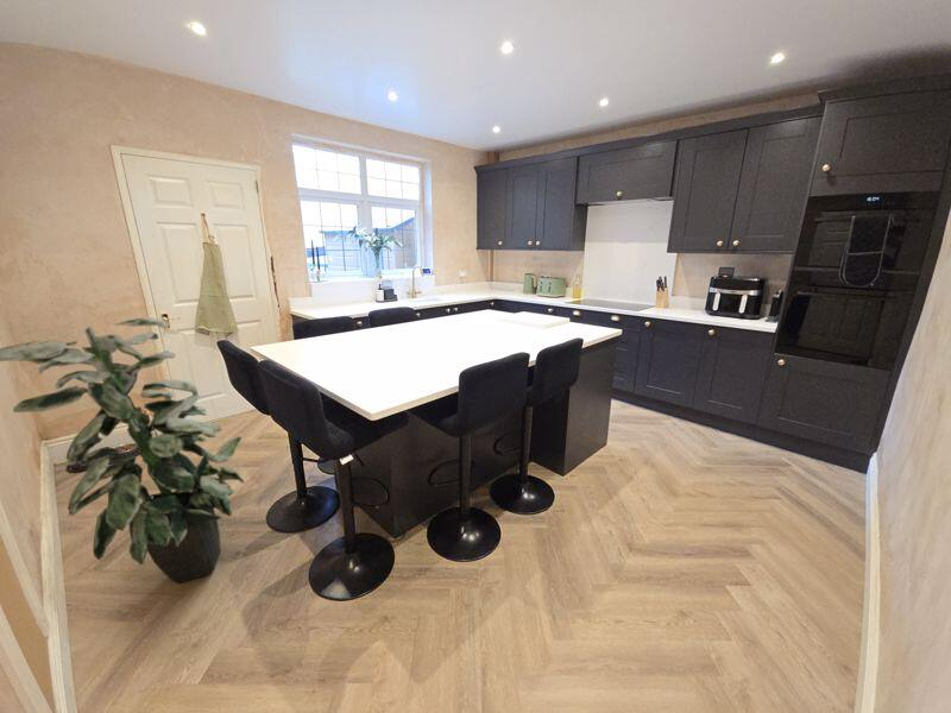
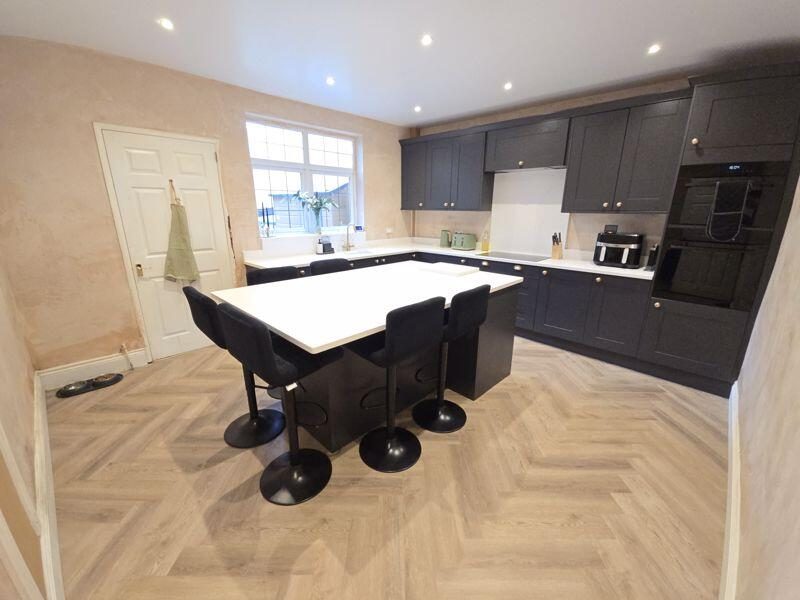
- indoor plant (153, 461)
